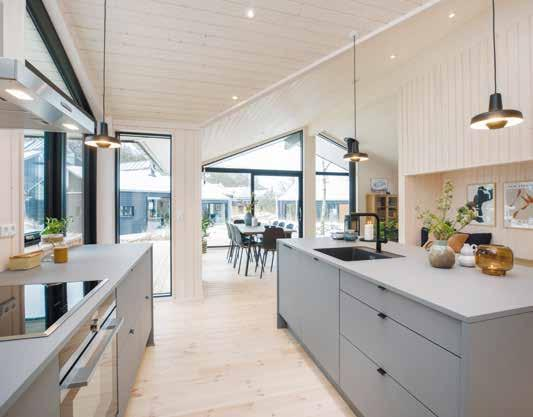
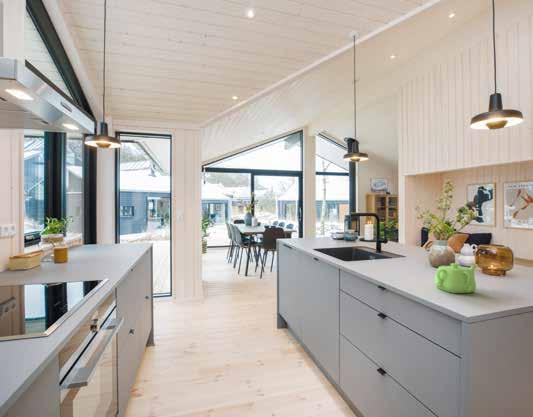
+ teapot (457, 276)
